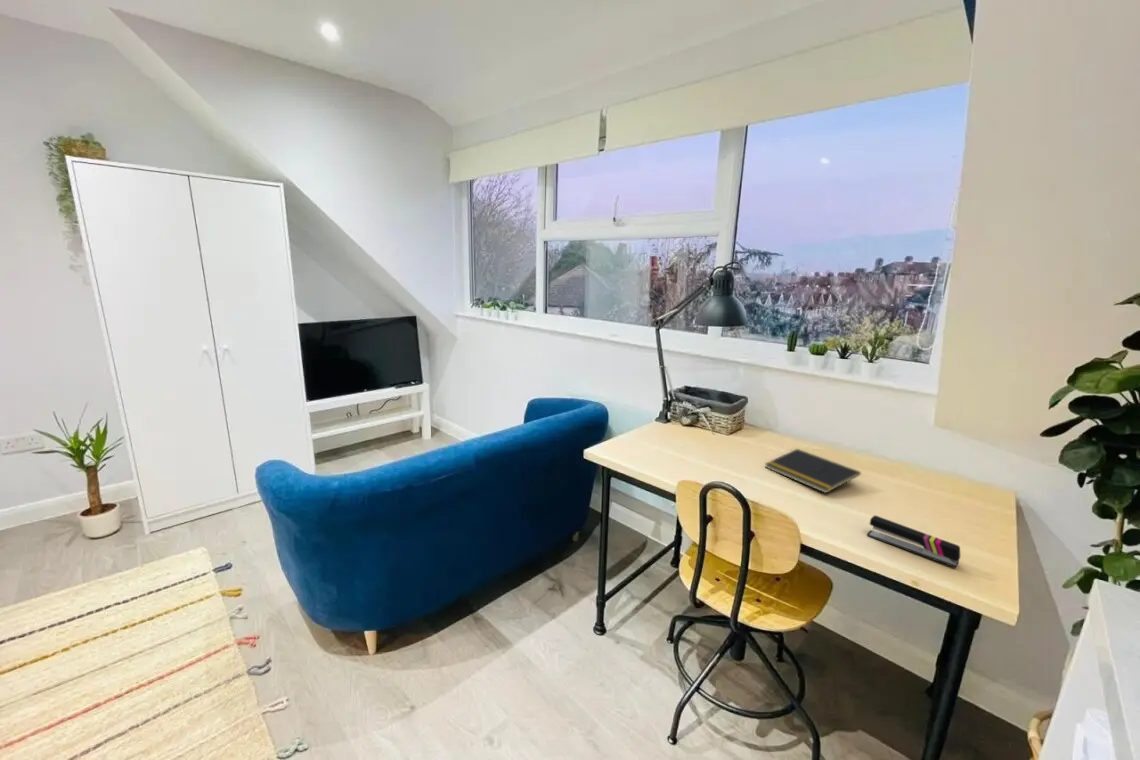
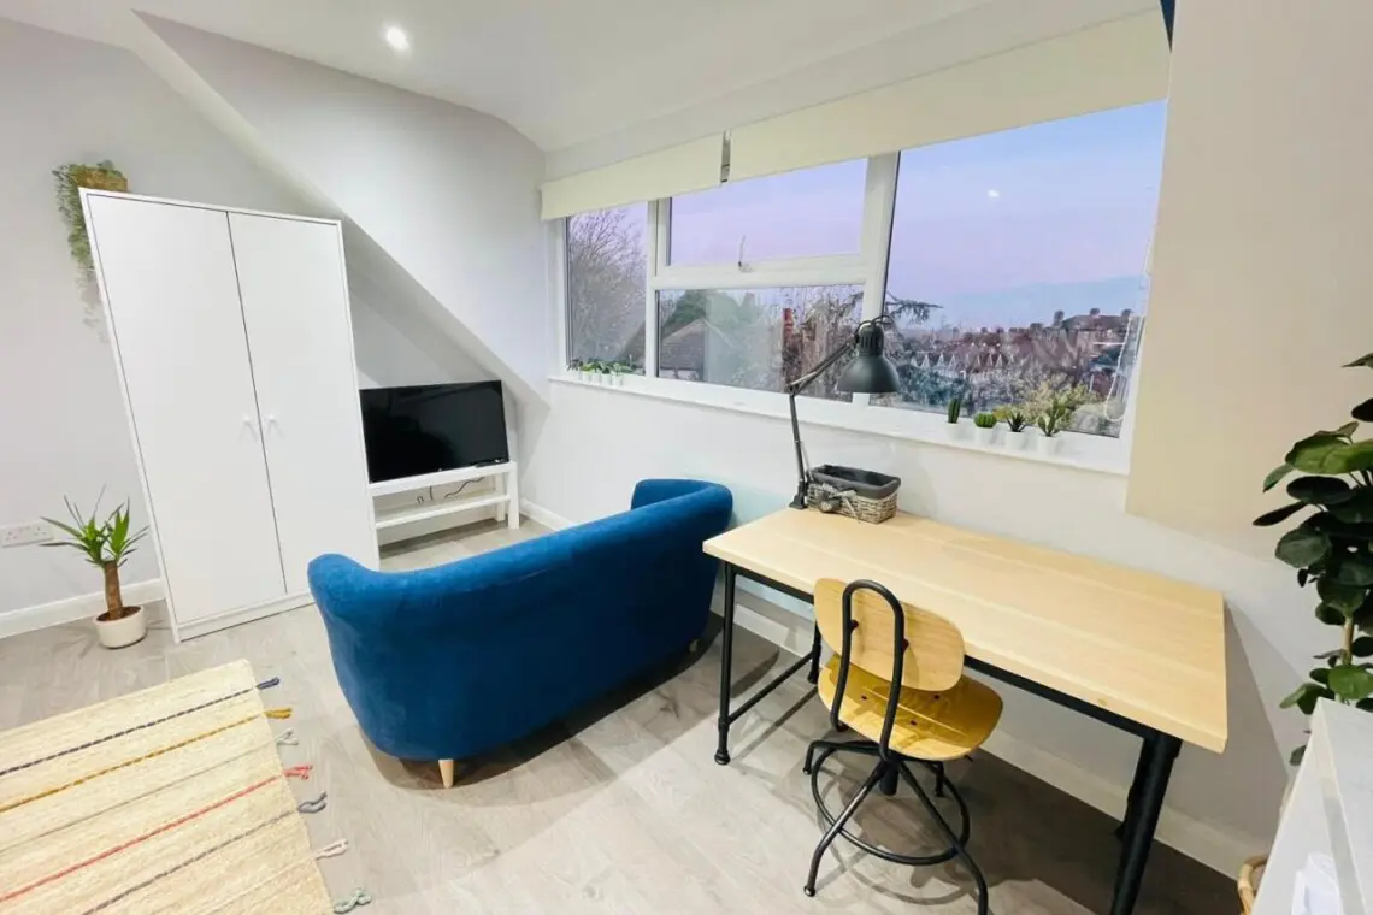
- stapler (912, 539)
- notepad (810, 469)
